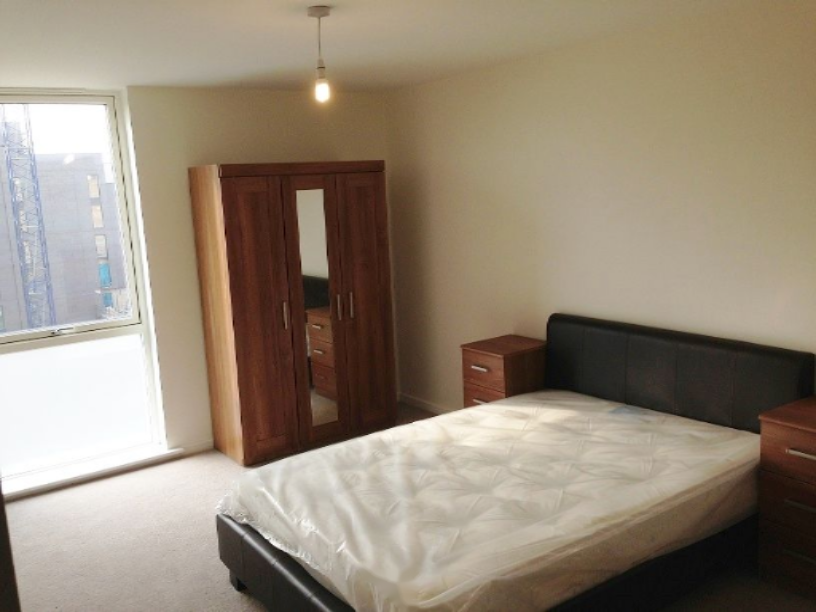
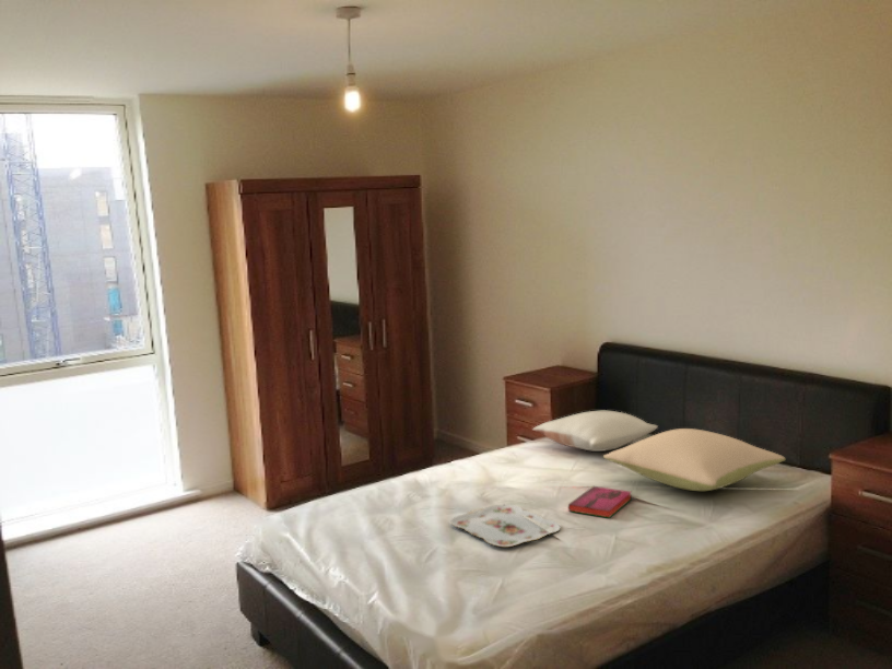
+ serving tray (504, 525)
+ pillow (692, 457)
+ pillow (594, 429)
+ hardback book (600, 501)
